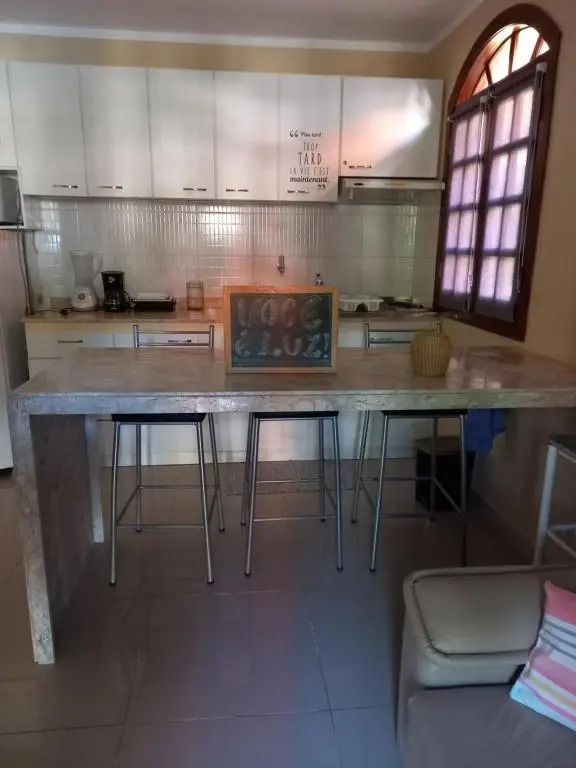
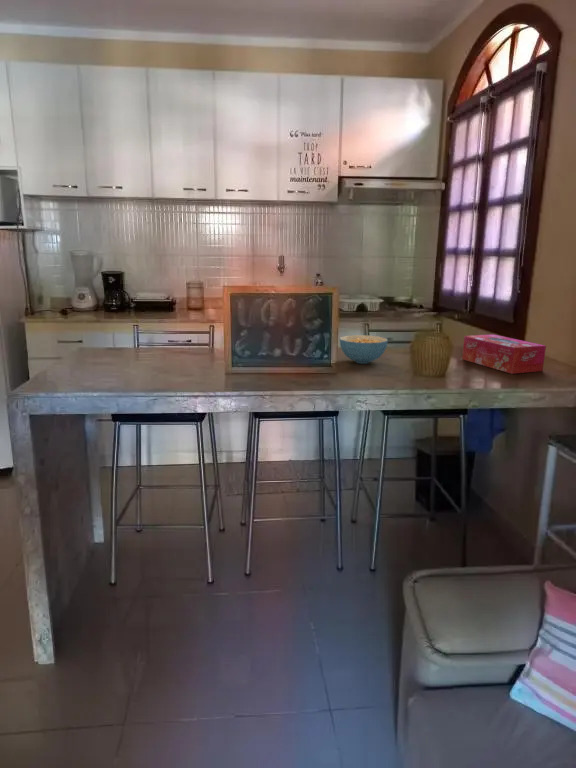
+ tissue box (501, 352)
+ cereal bowl (363, 350)
